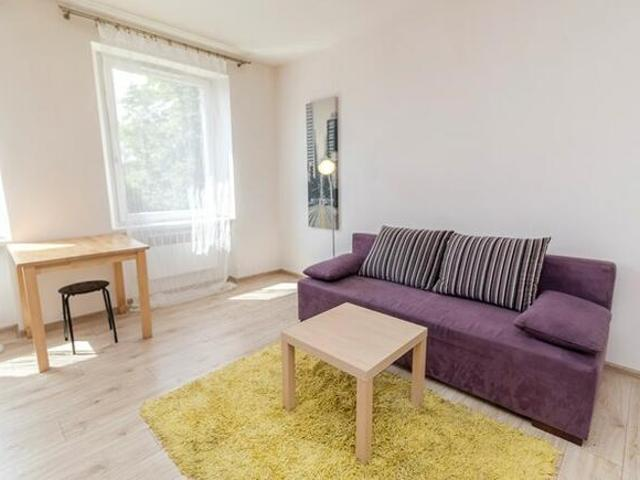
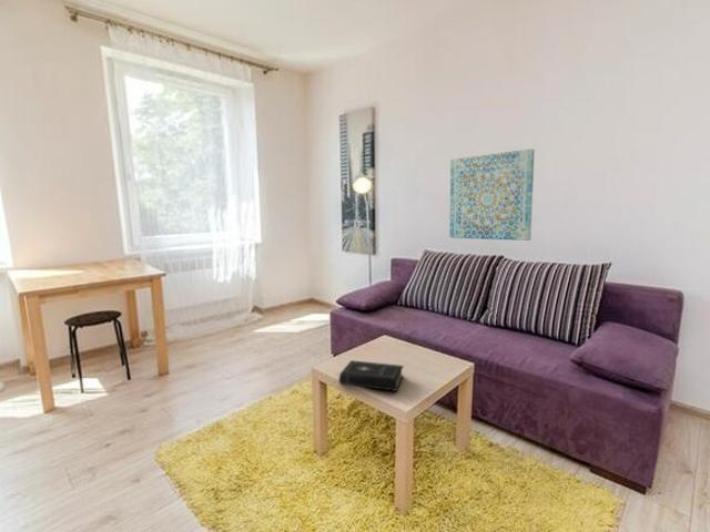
+ wall art (488, 197)
+ book (373, 374)
